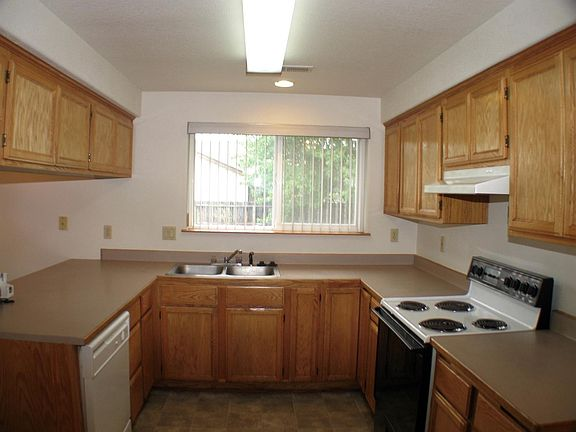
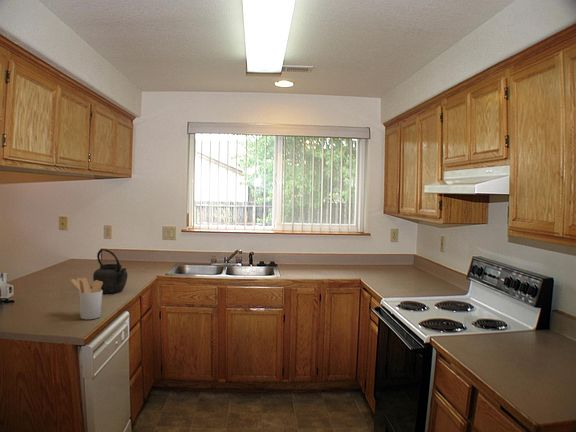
+ kettle (112, 270)
+ utensil holder (86, 297)
